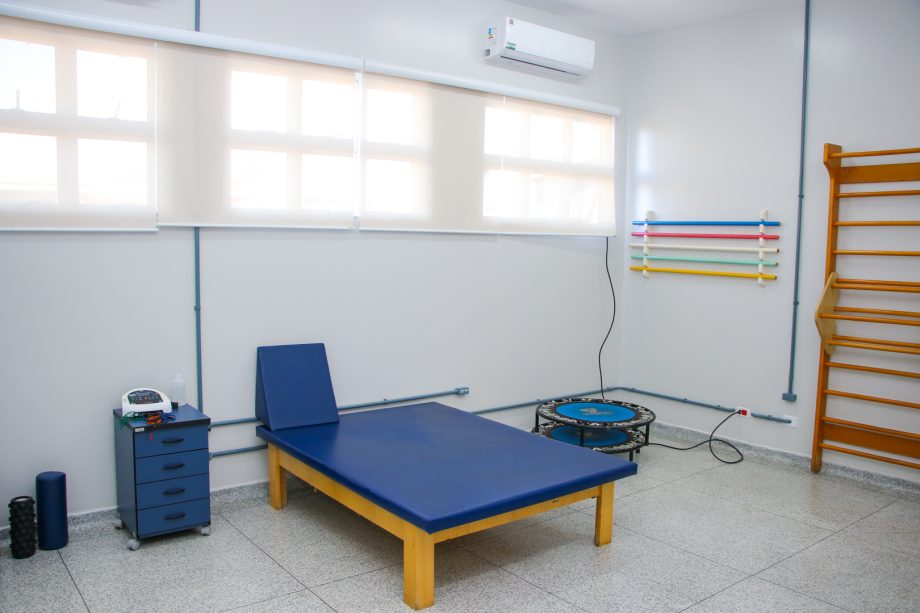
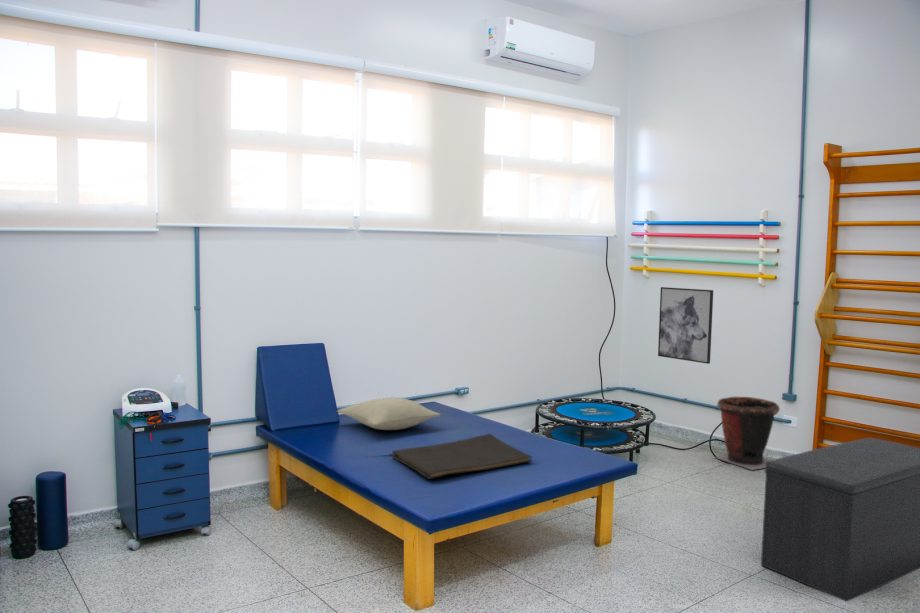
+ hand towel (462, 455)
+ bench (858, 509)
+ wall art (684, 324)
+ waste bin (746, 429)
+ pillow (388, 412)
